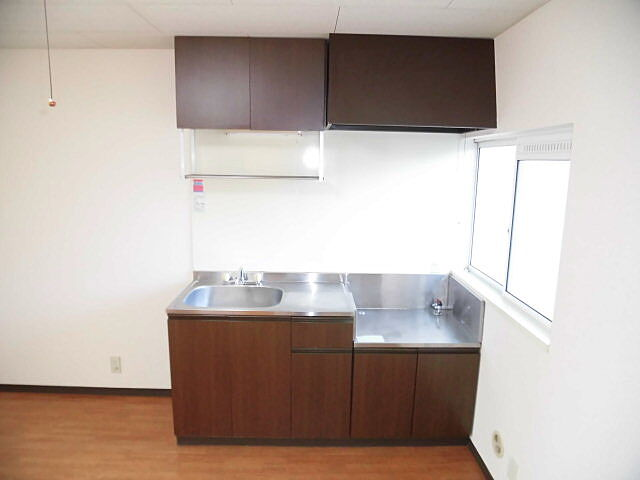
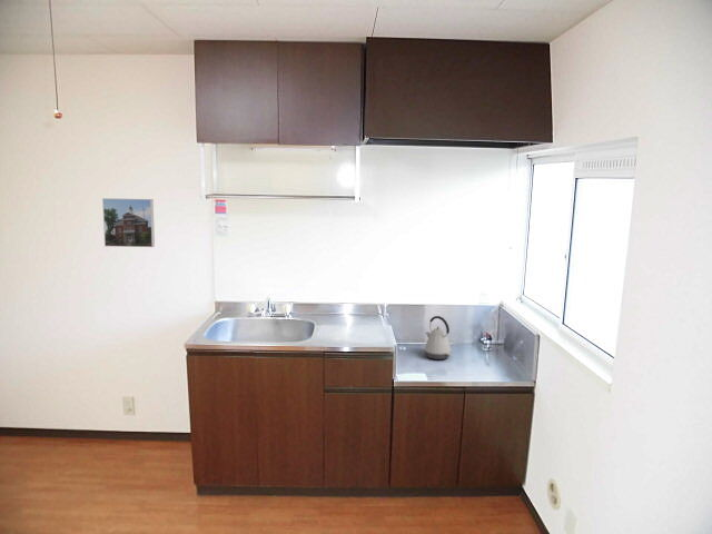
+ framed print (128, 222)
+ kettle (437, 336)
